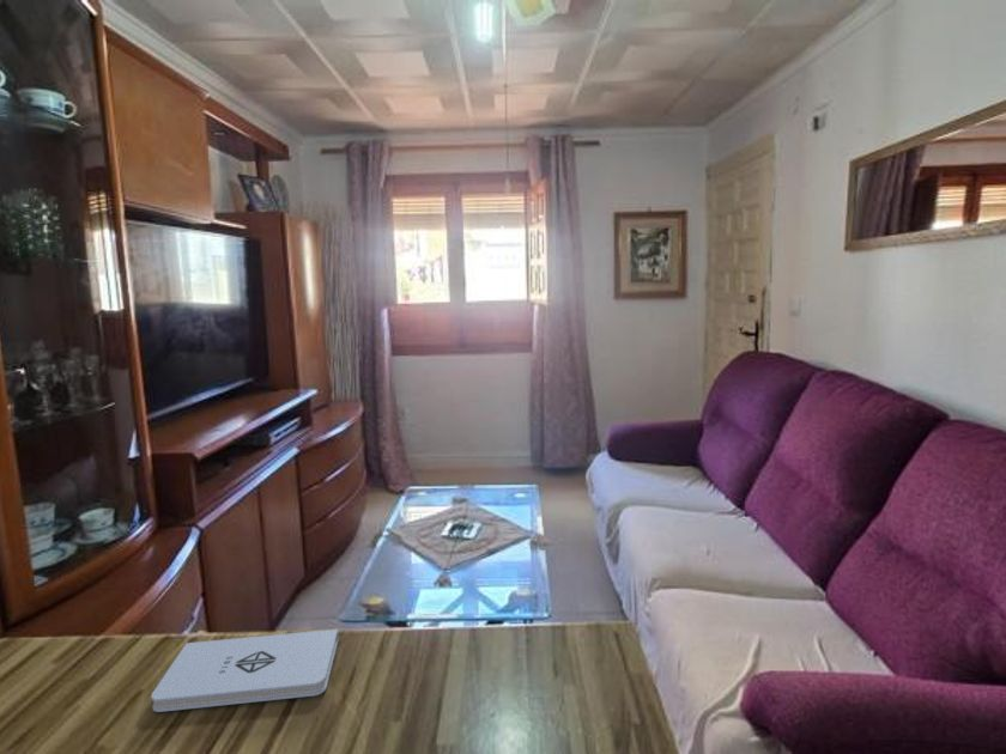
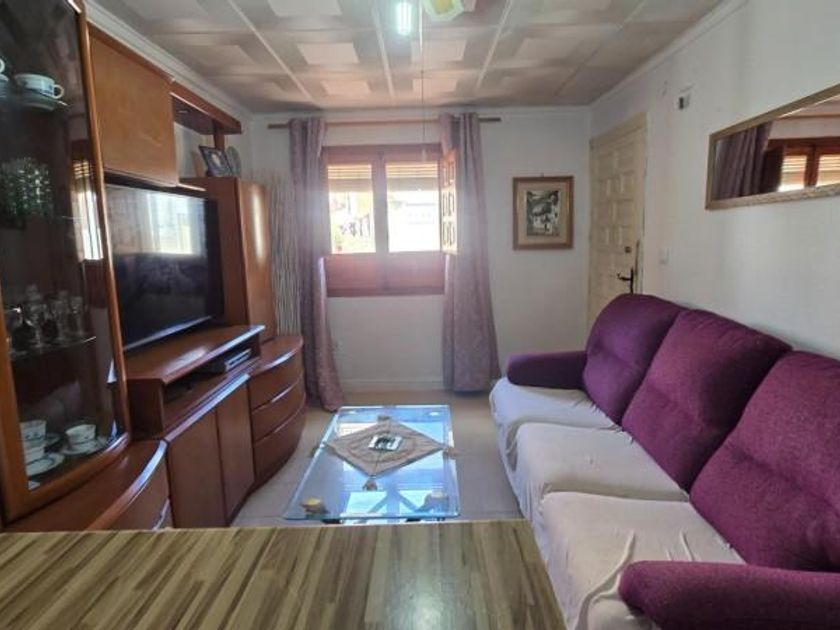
- notepad (252, 667)
